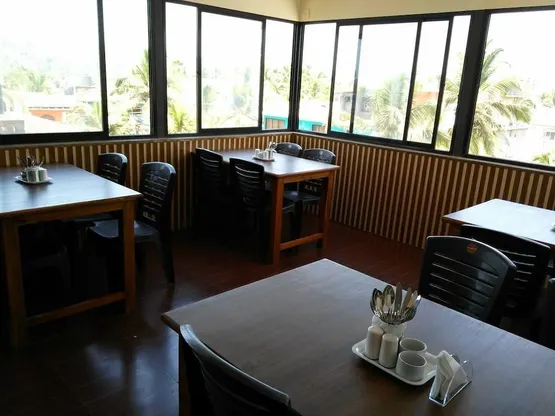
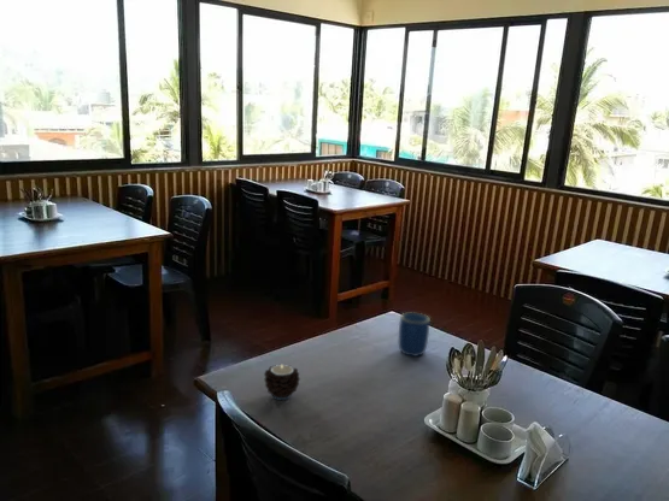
+ mug (412, 335)
+ candle (281, 379)
